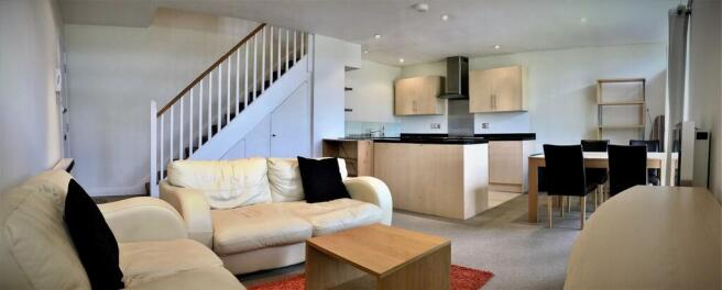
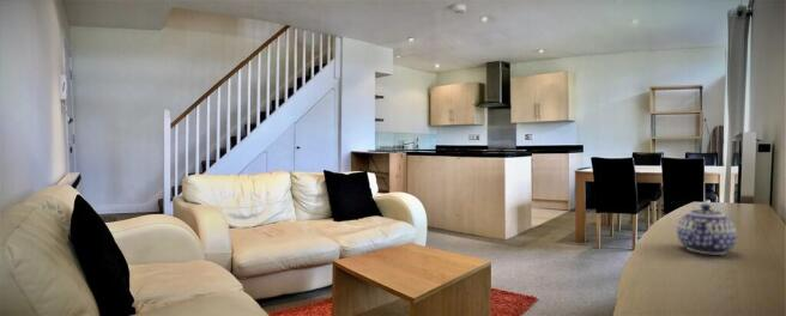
+ teapot (706, 227)
